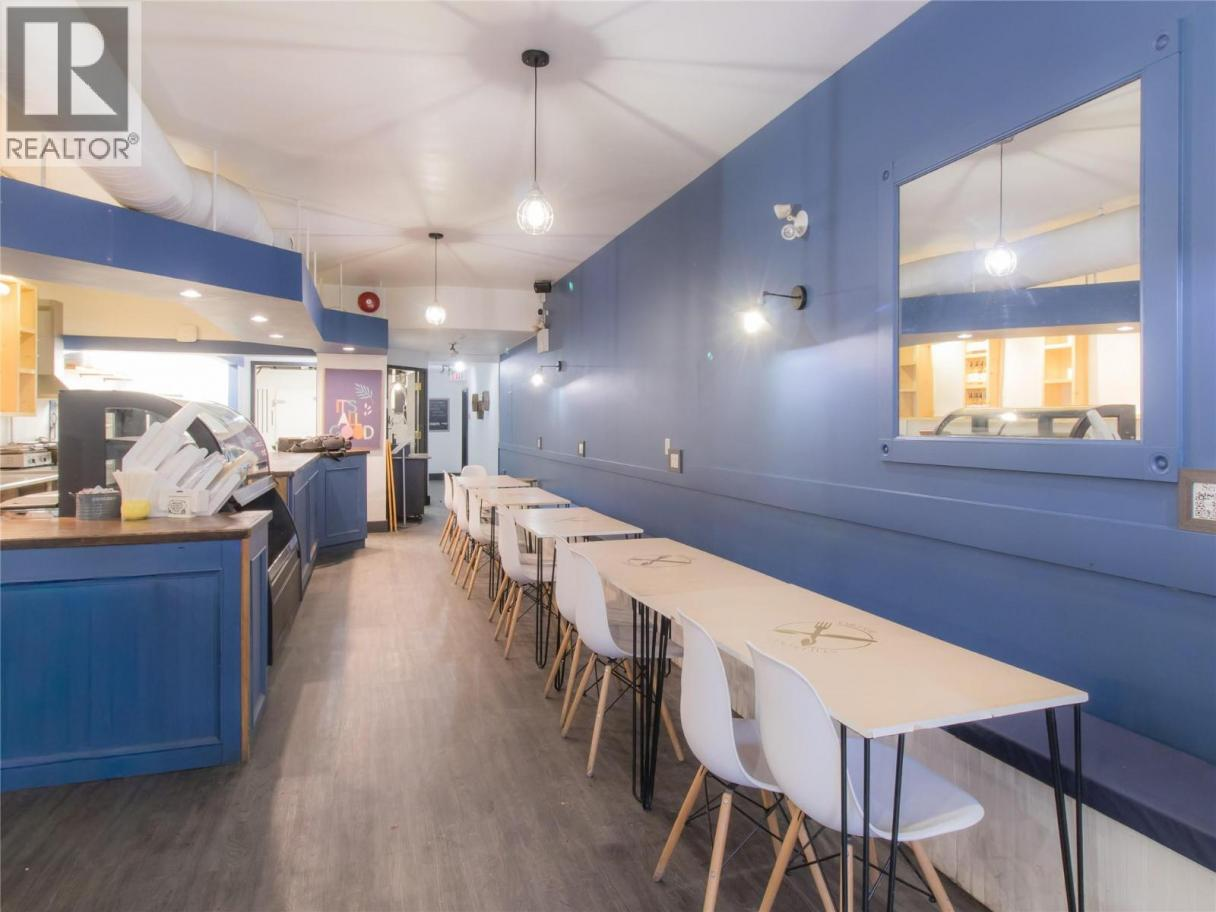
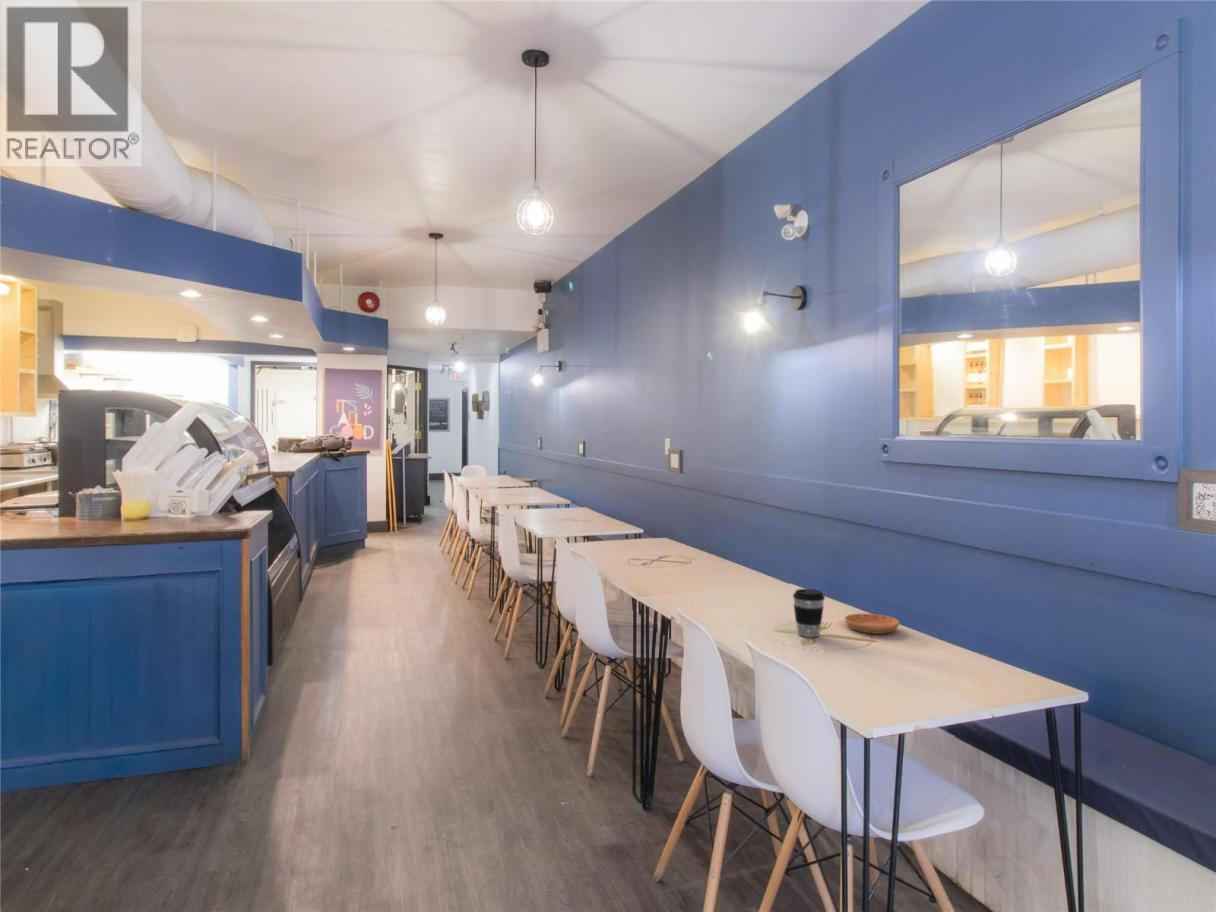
+ saucer (871, 623)
+ coffee cup (808, 613)
